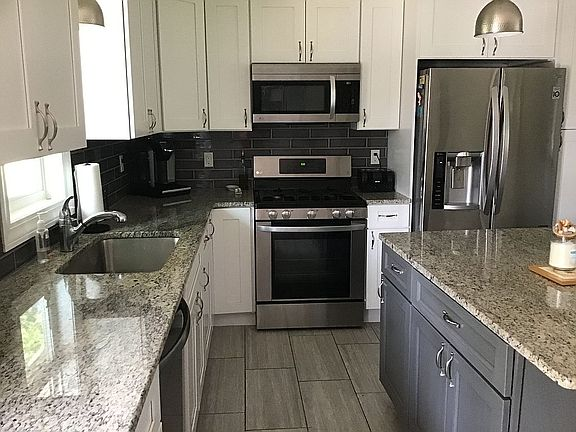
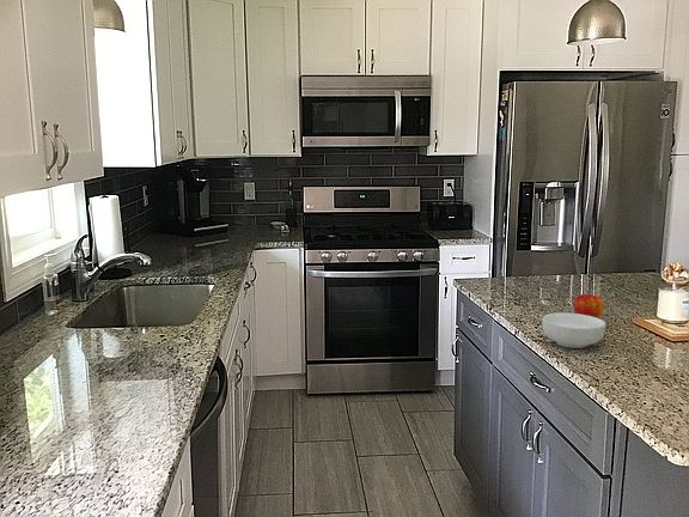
+ apple (589, 308)
+ cereal bowl (573, 332)
